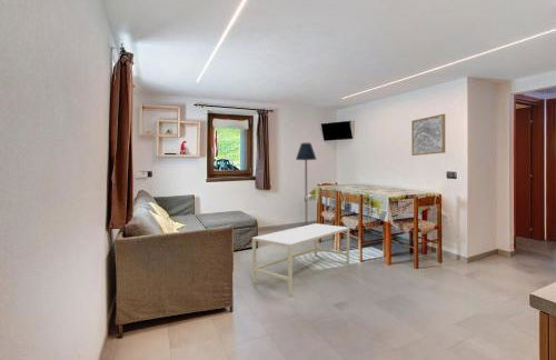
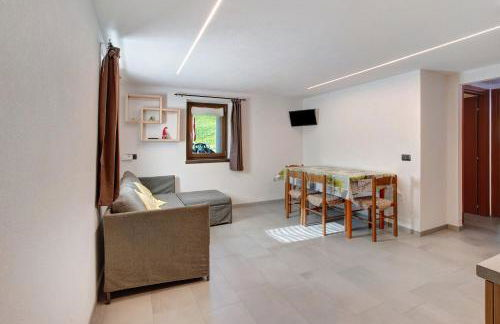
- wall art (427, 136)
- coffee table (305, 252)
- floor lamp (306, 186)
